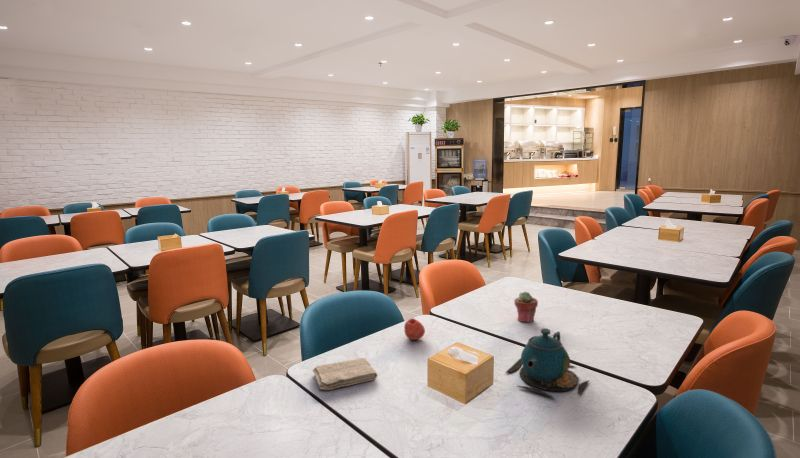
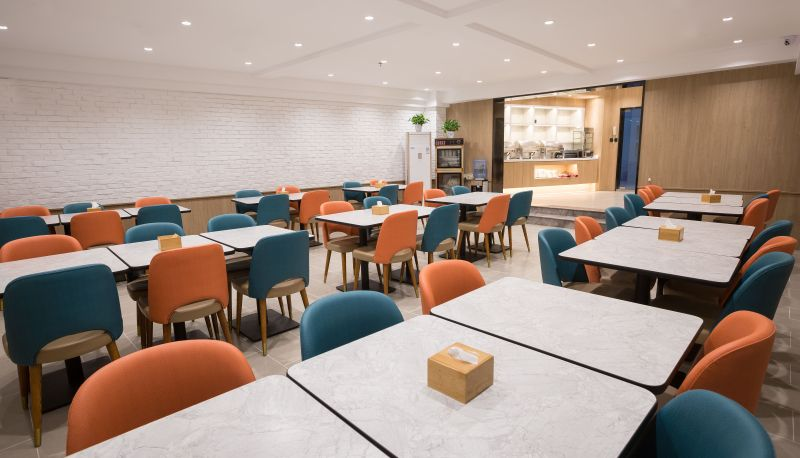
- potted succulent (525, 305)
- apple (414, 328)
- teapot (548, 353)
- washcloth (344, 372)
